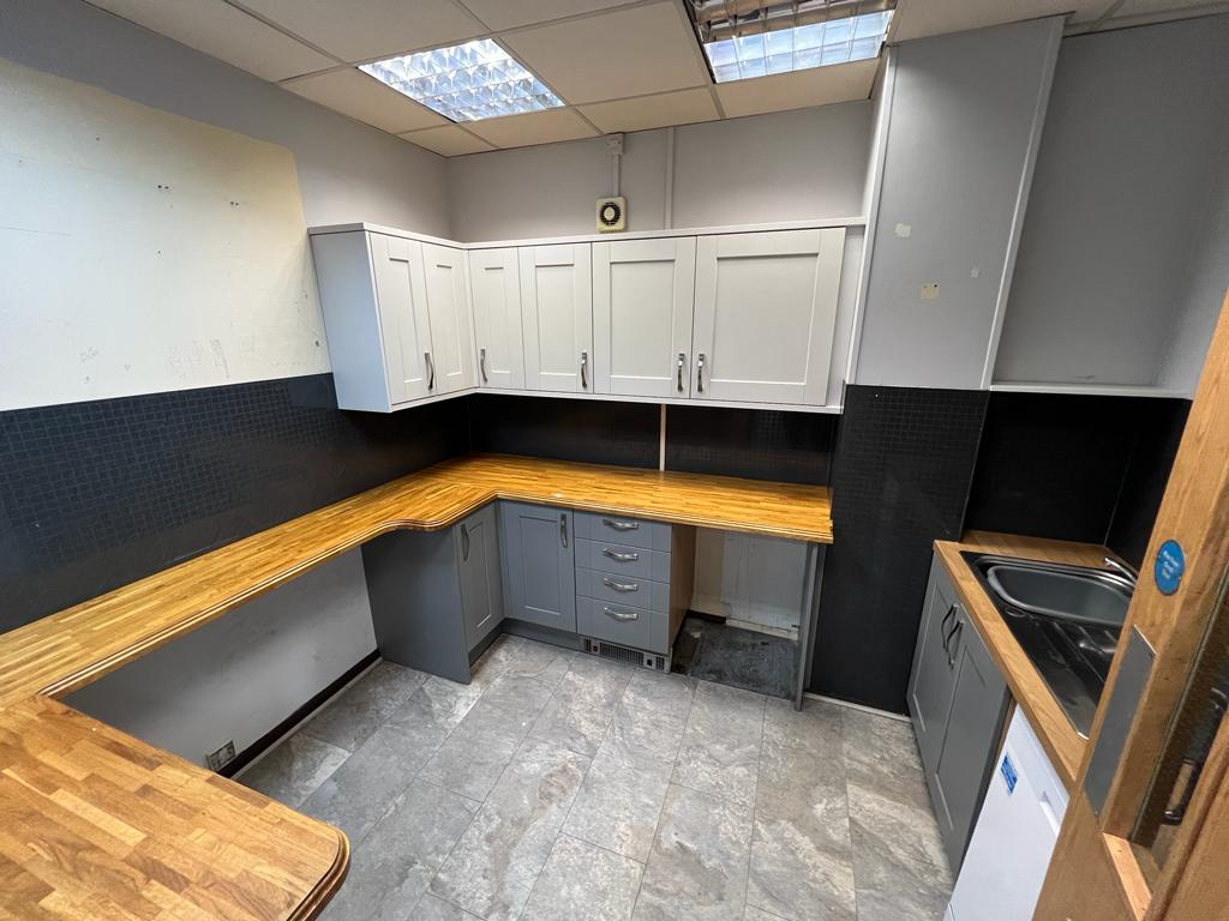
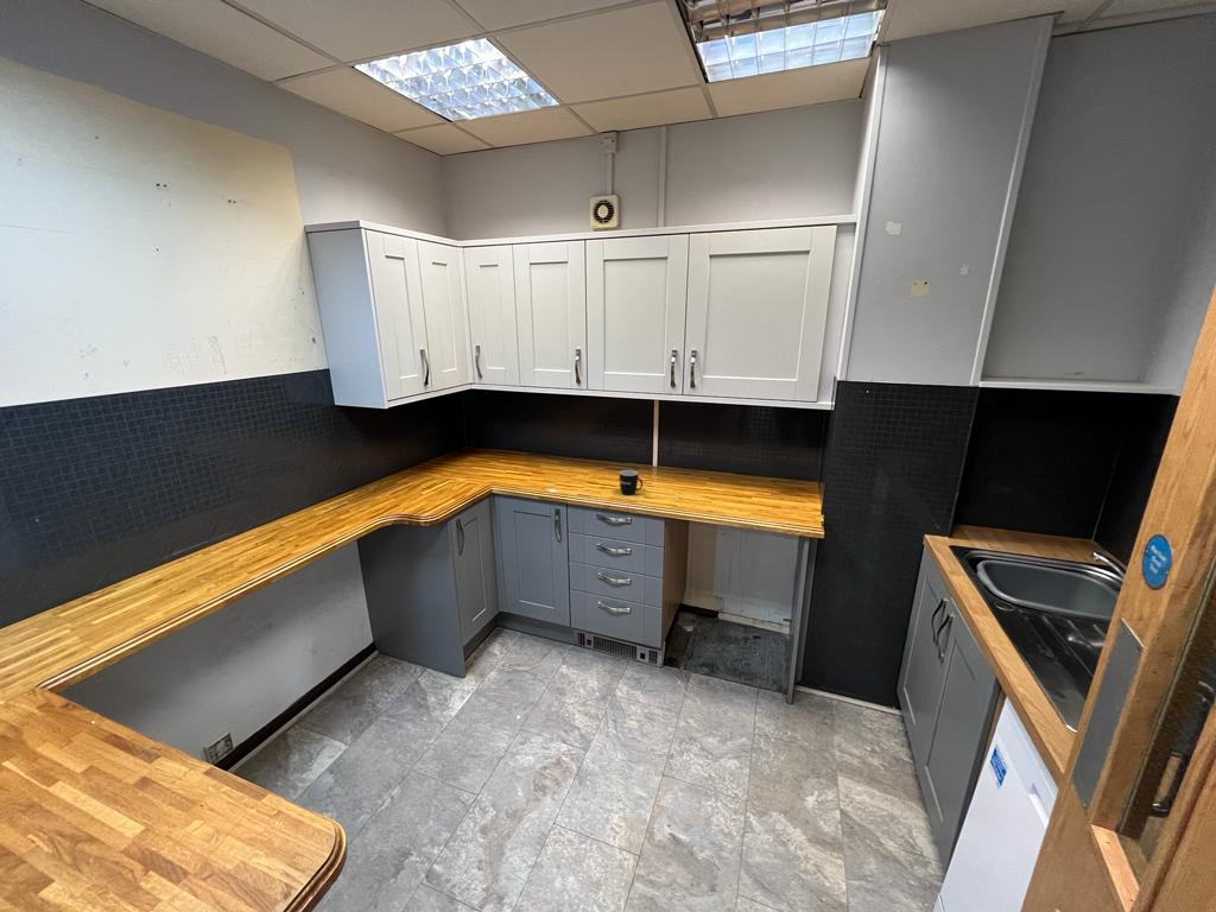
+ mug (631, 482)
